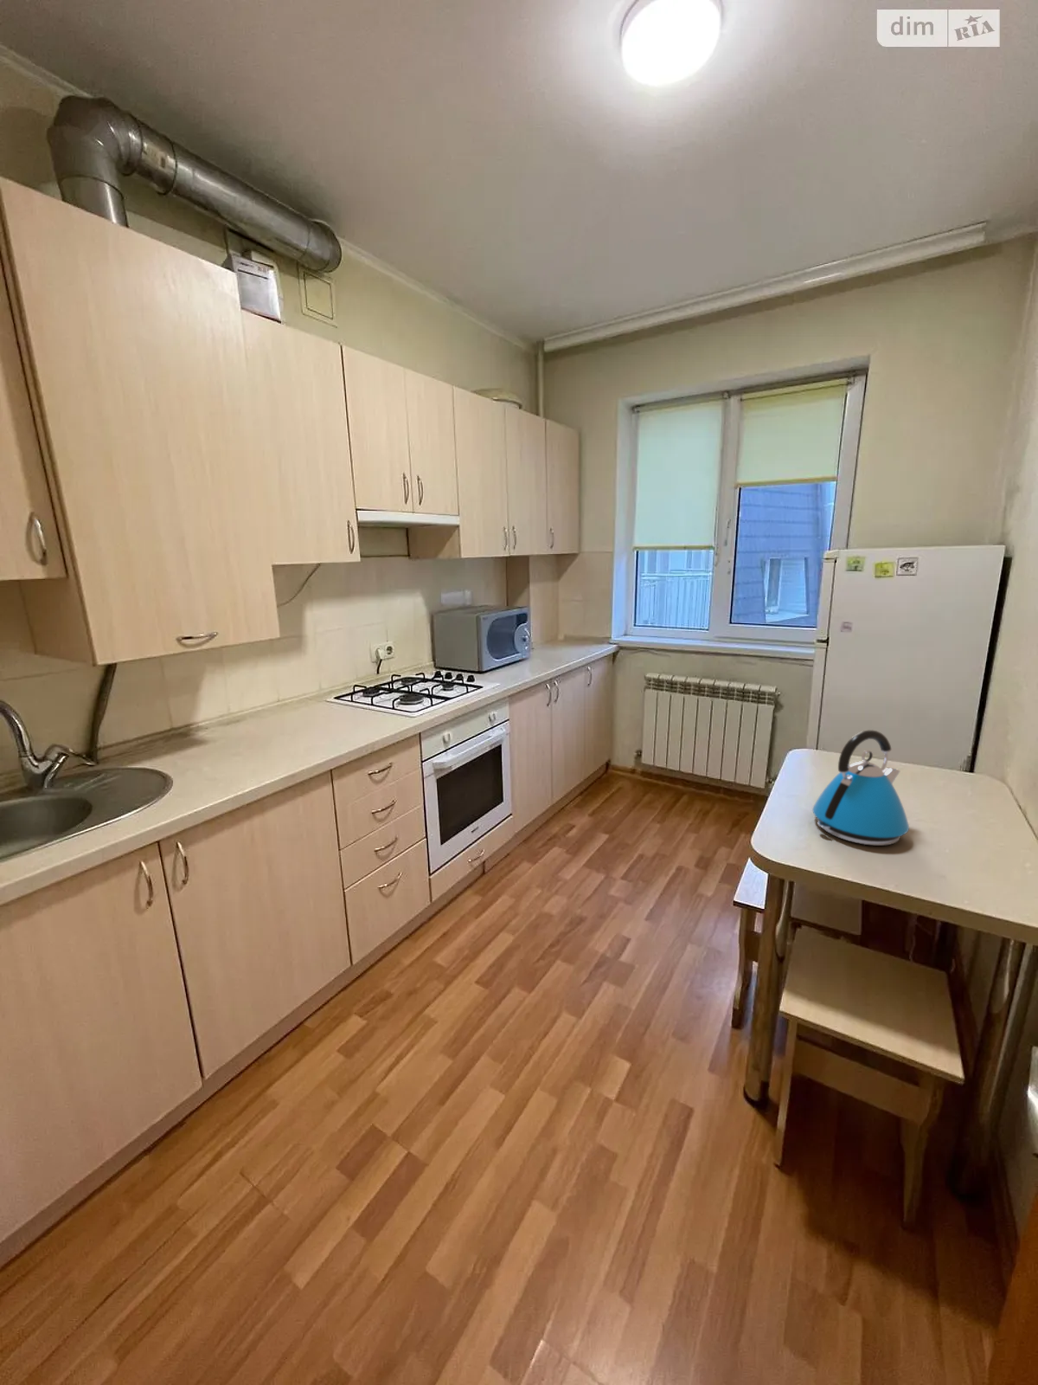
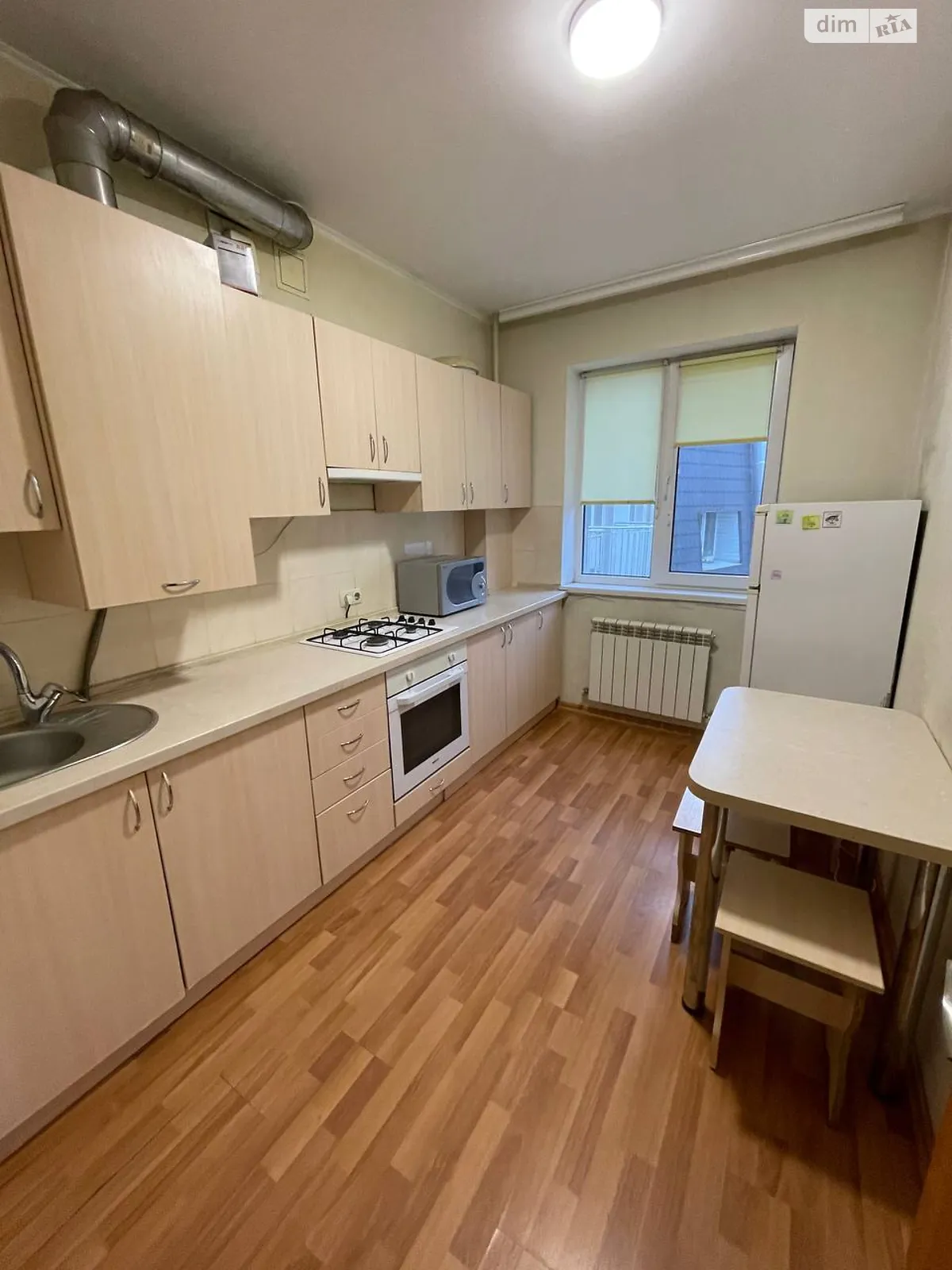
- kettle (860, 780)
